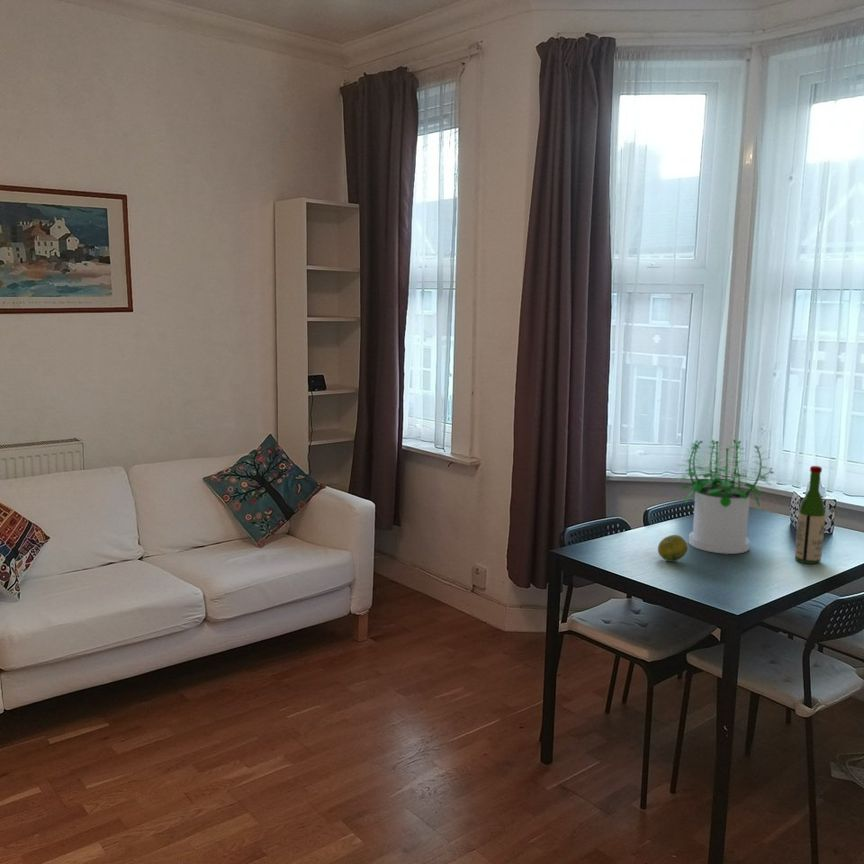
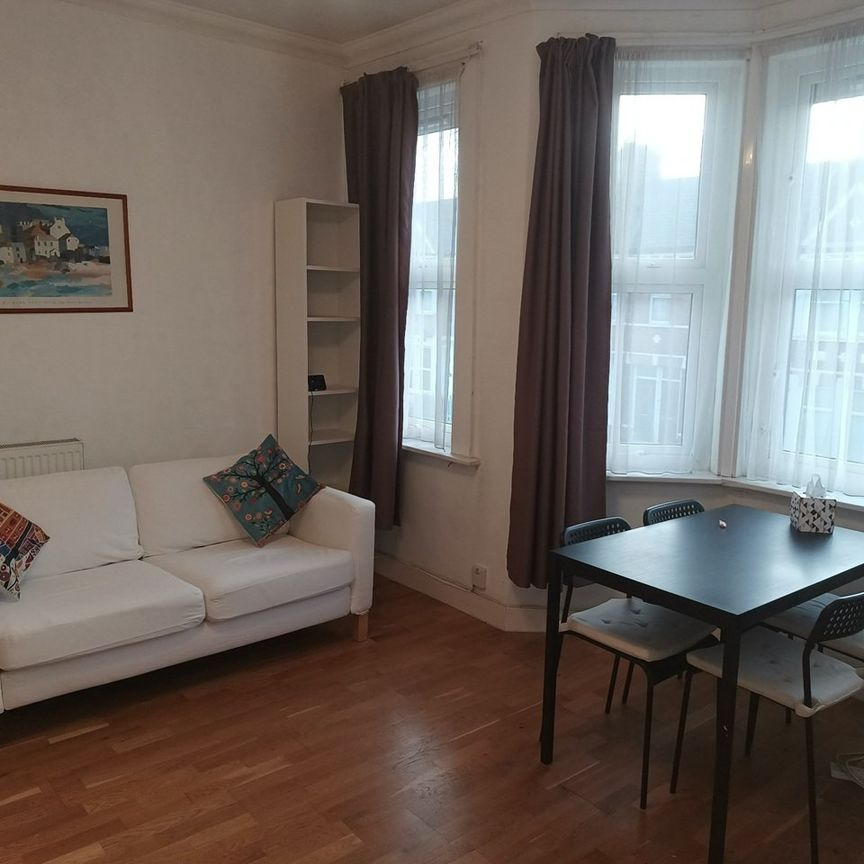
- fruit (672, 548)
- potted plant (718, 491)
- wine bottle (811, 514)
